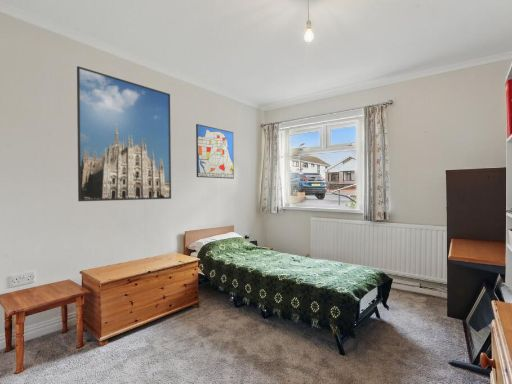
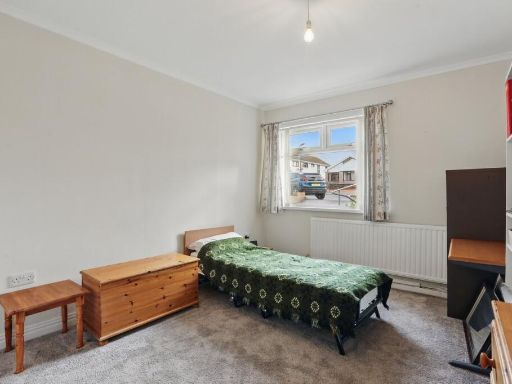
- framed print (129, 140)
- wall art (216, 153)
